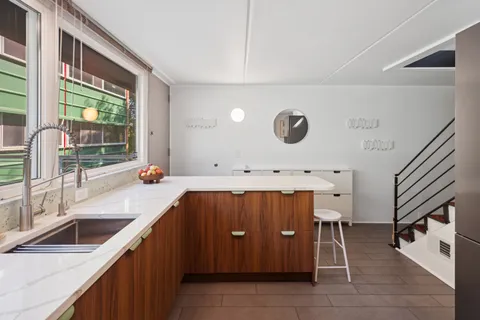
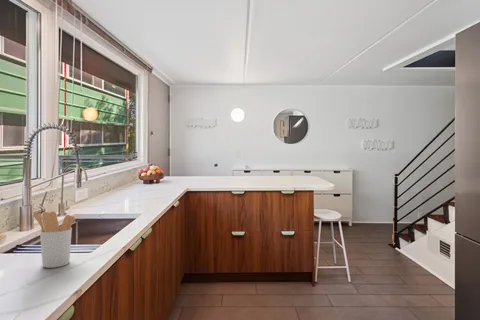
+ utensil holder (52, 237)
